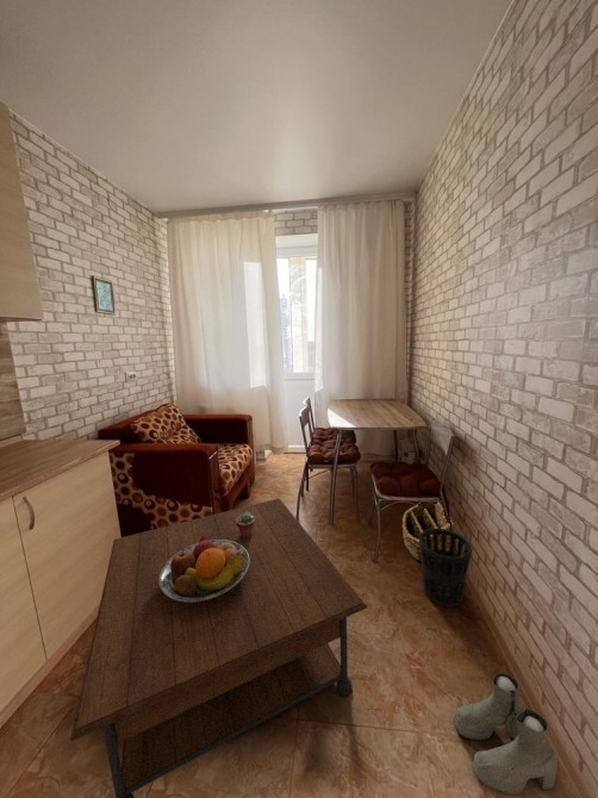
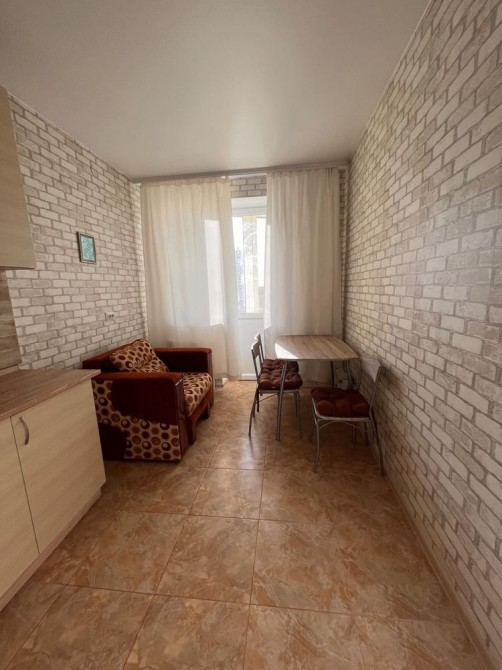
- boots (502, 724)
- basket (423, 526)
- fruit bowl (205, 562)
- wastebasket (443, 567)
- potted succulent (245, 523)
- coffee table (223, 605)
